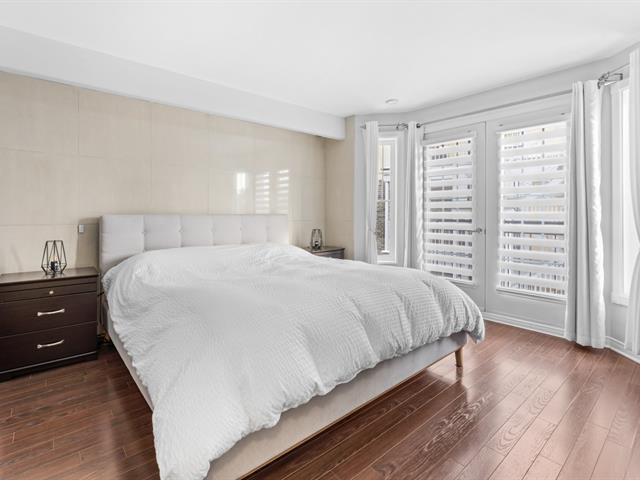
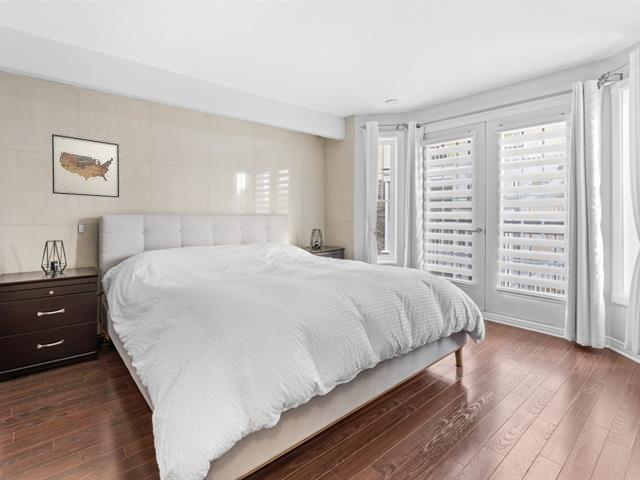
+ wall art (87, 167)
